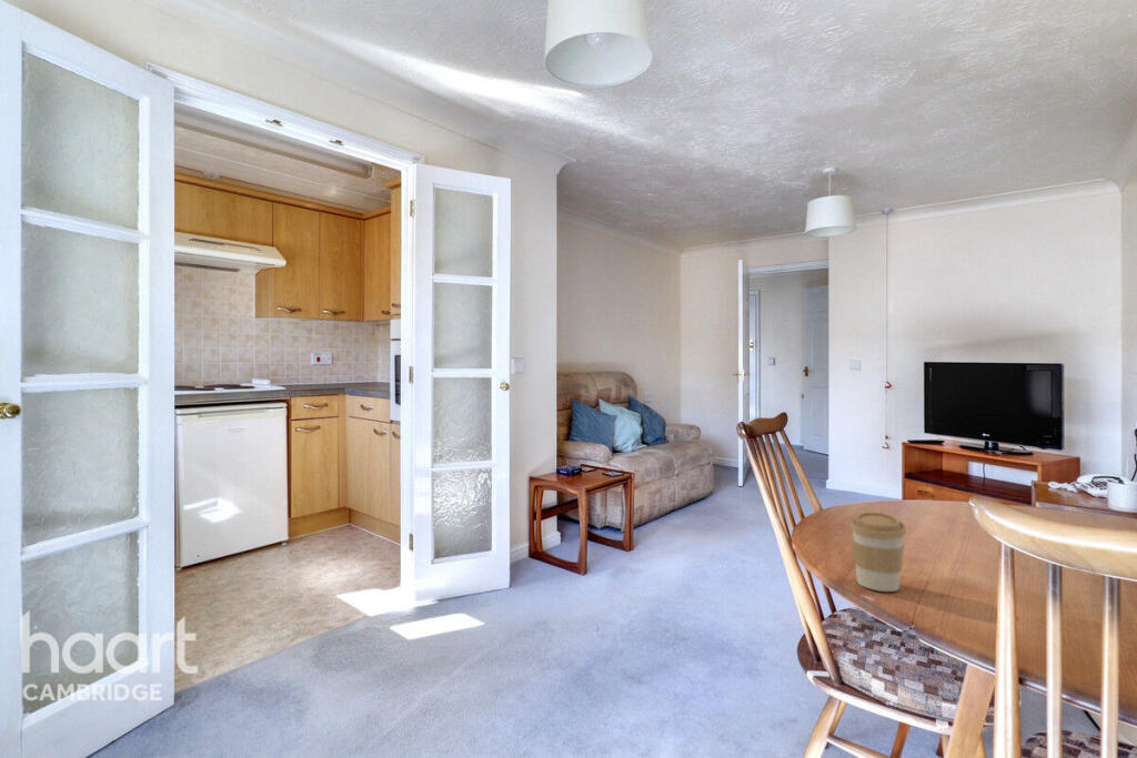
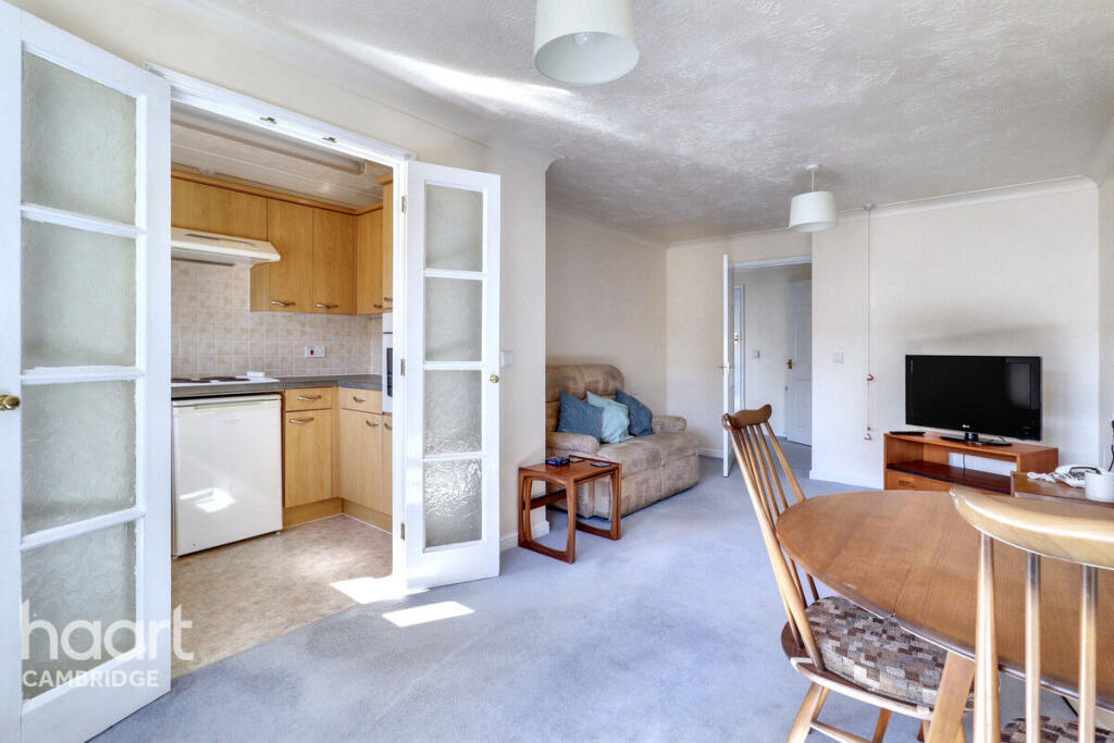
- coffee cup (877, 549)
